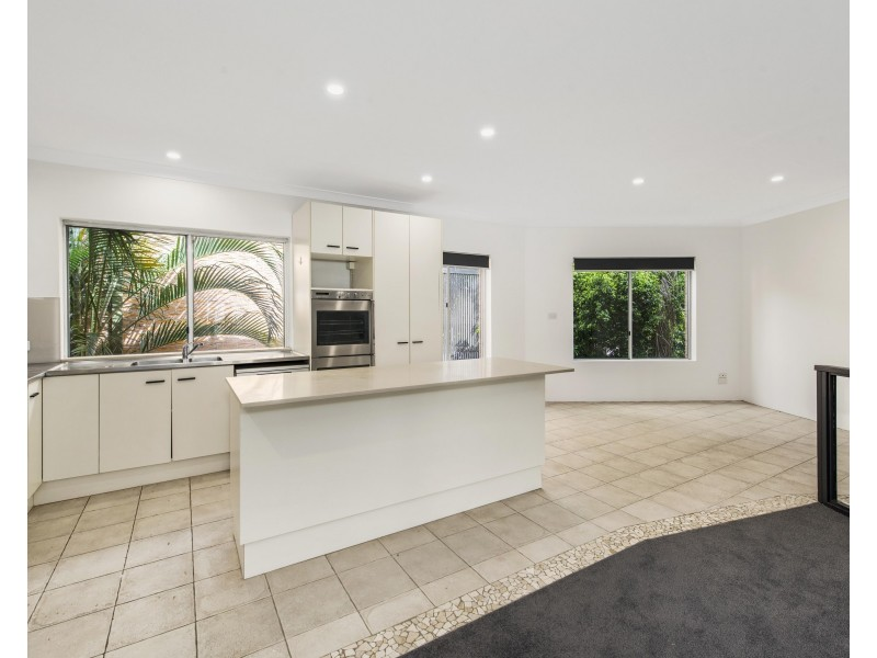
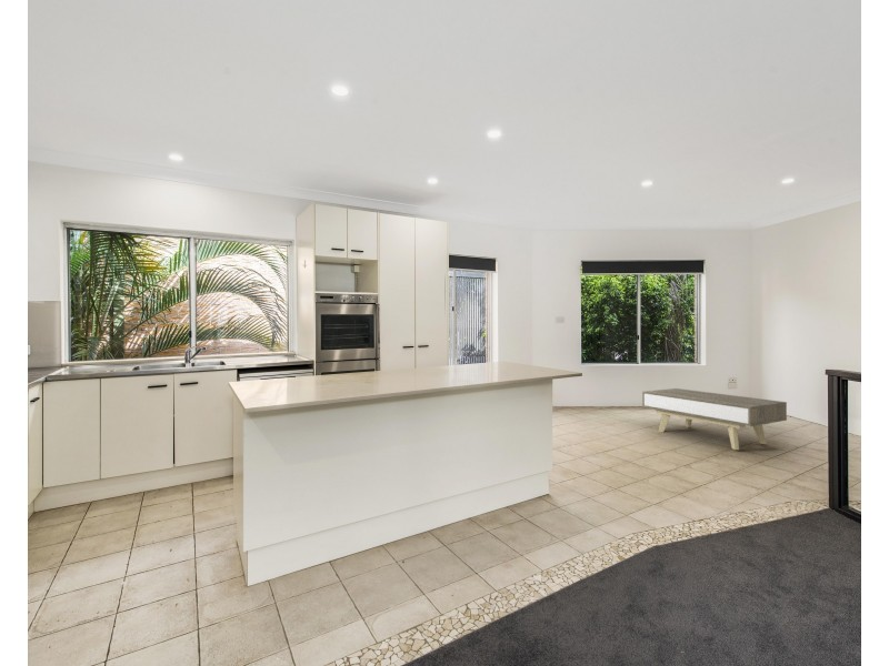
+ coffee table (709, 416)
